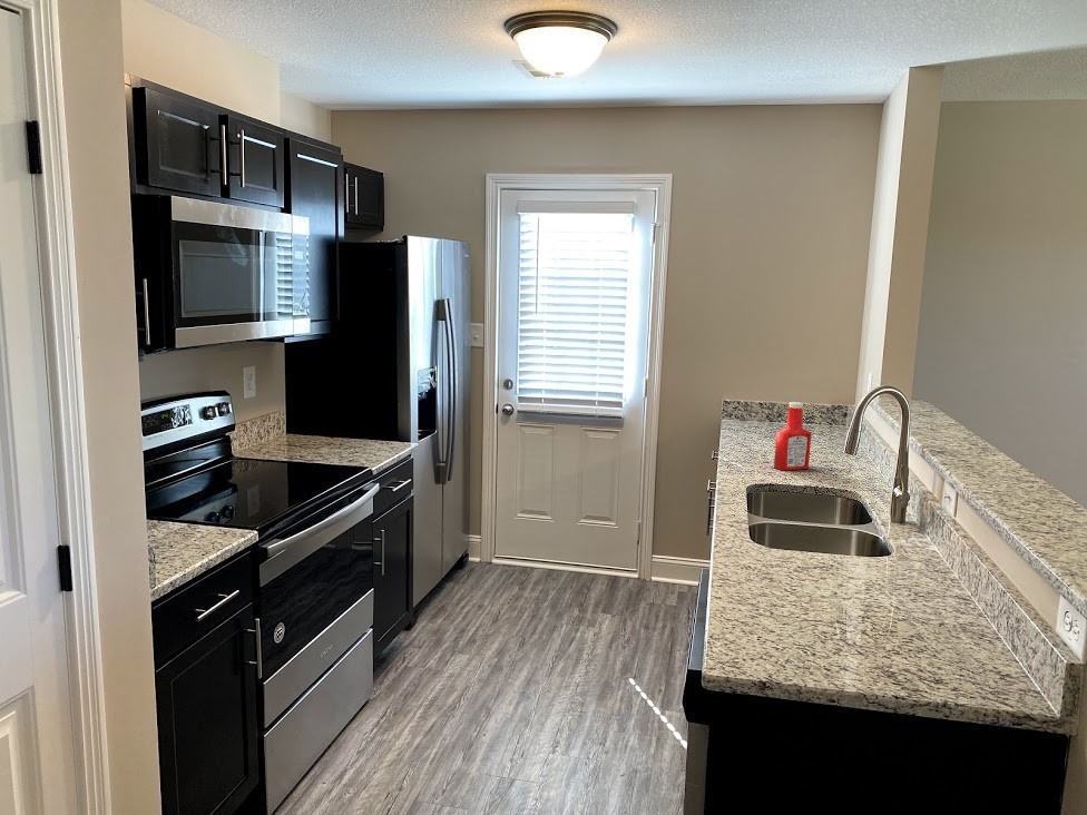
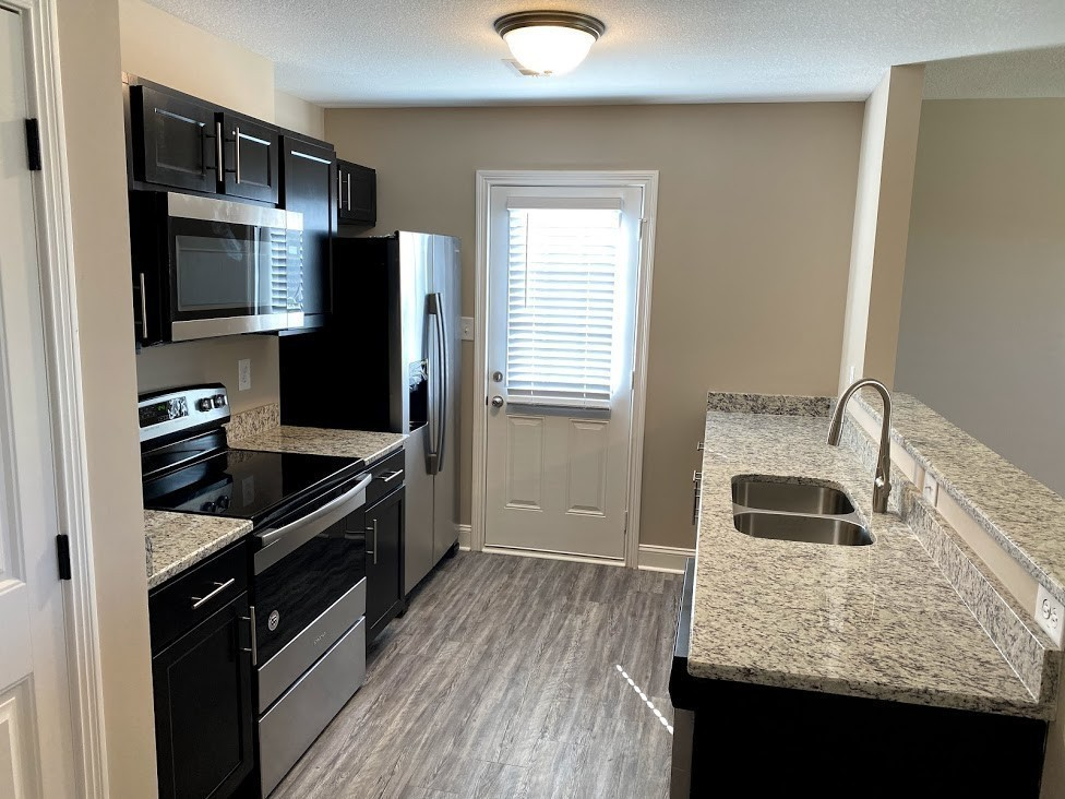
- soap bottle (793, 435)
